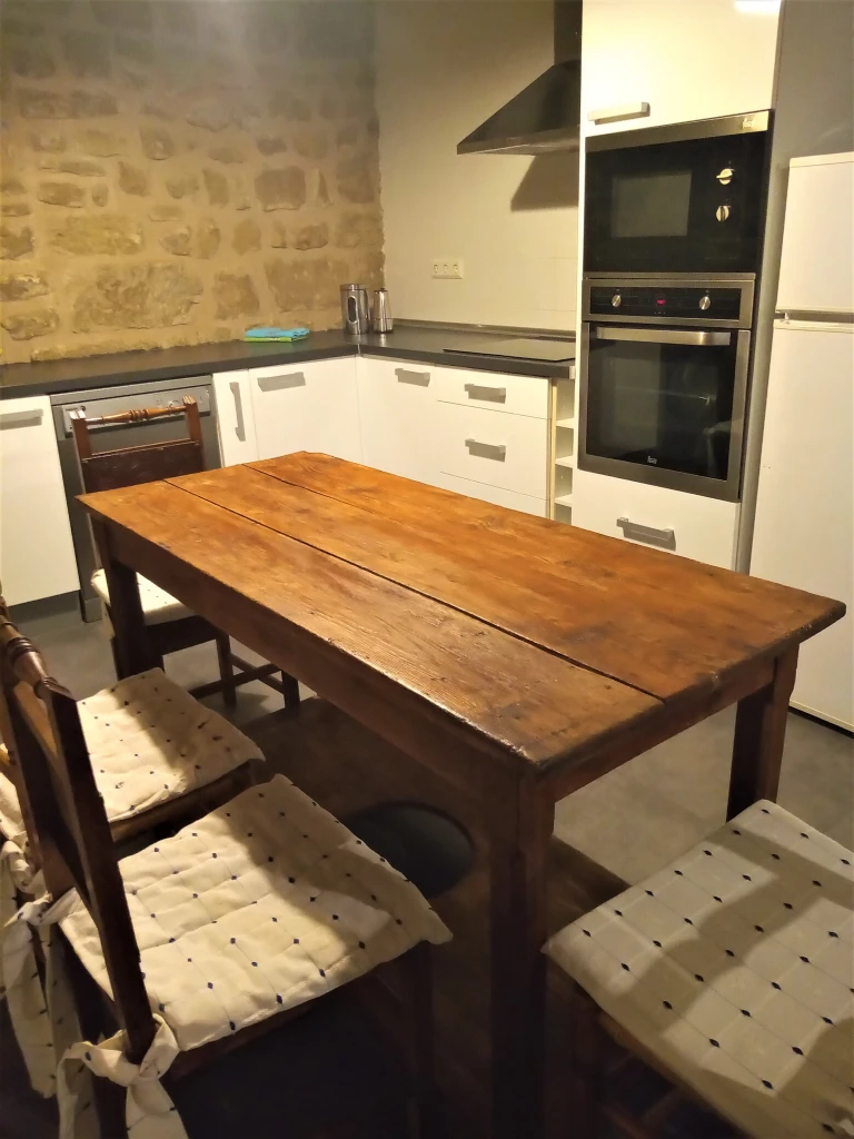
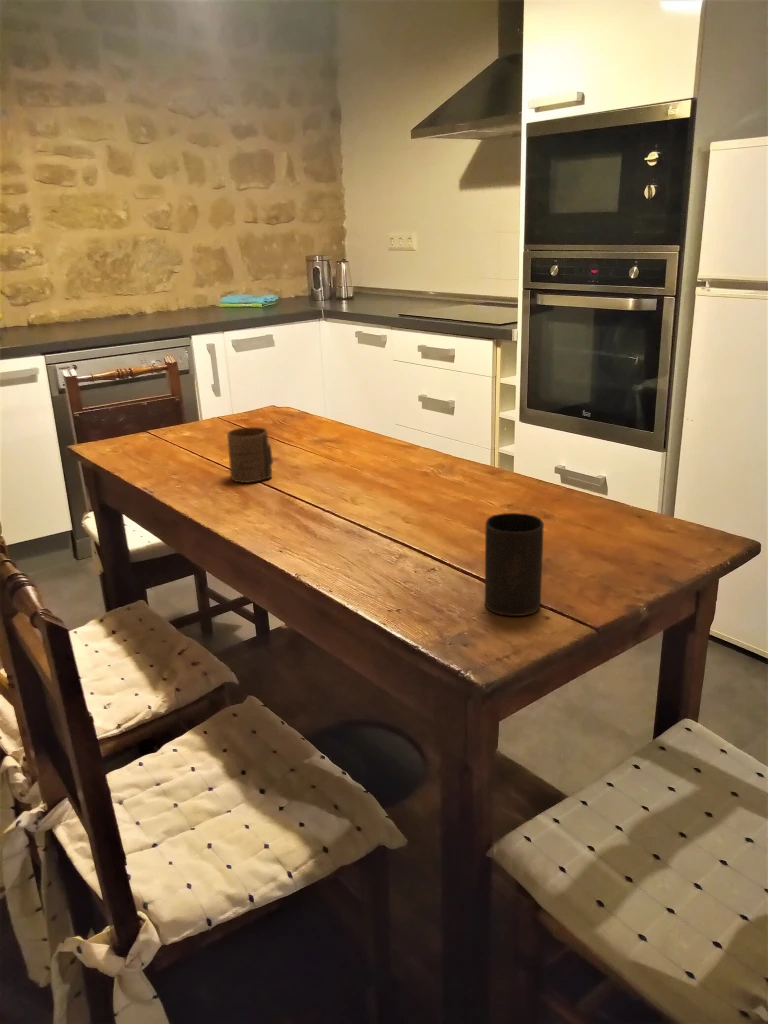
+ cup (513, 563)
+ cup (250, 454)
